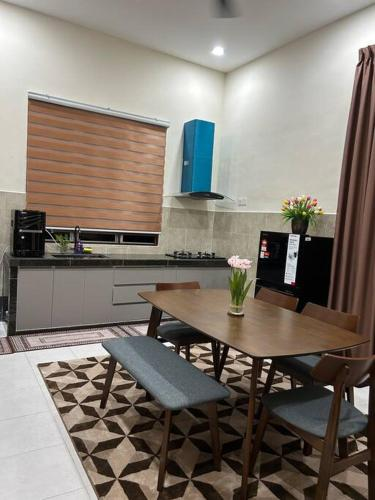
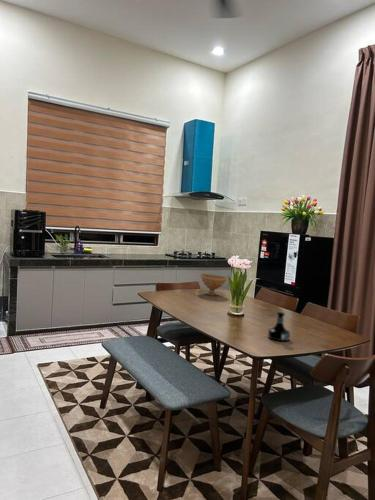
+ bowl (213, 285)
+ tequila bottle (279, 325)
